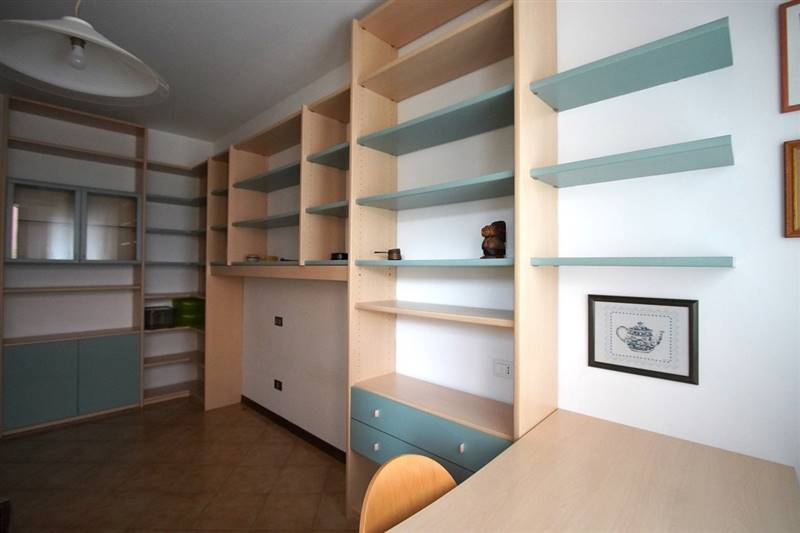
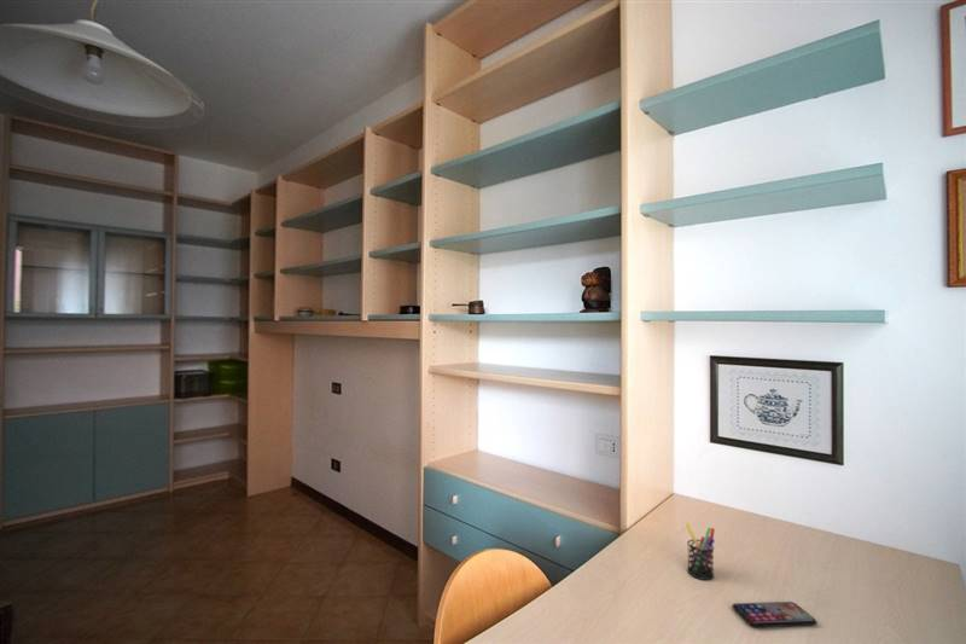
+ pen holder (703, 547)
+ smartphone (773, 614)
